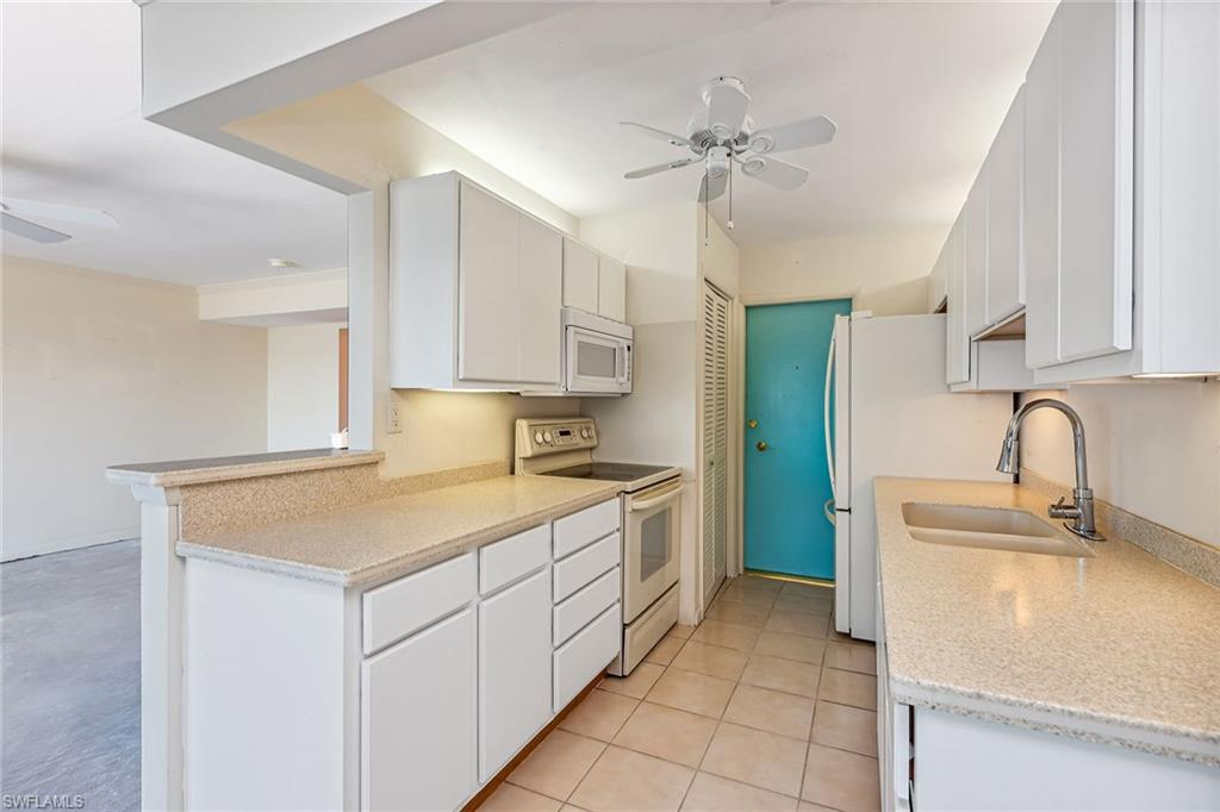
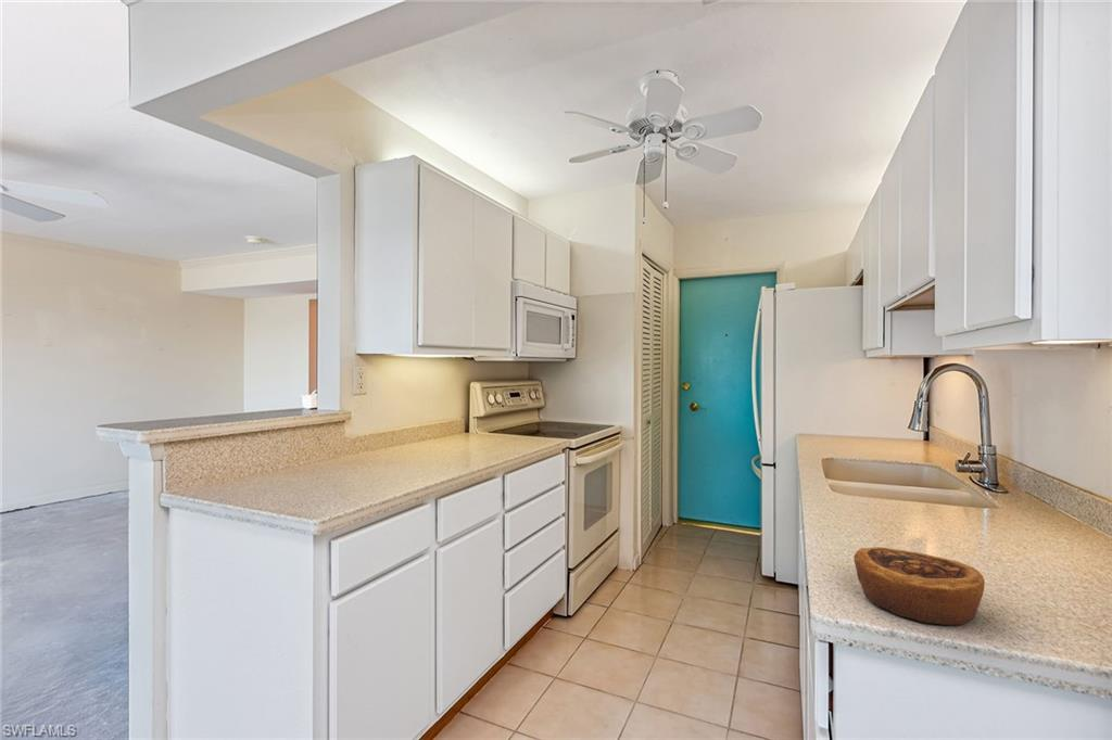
+ pastry (915, 580)
